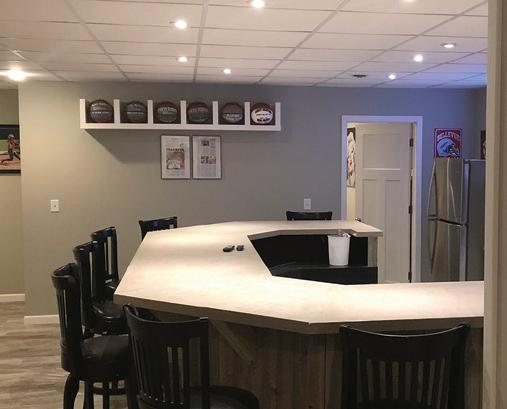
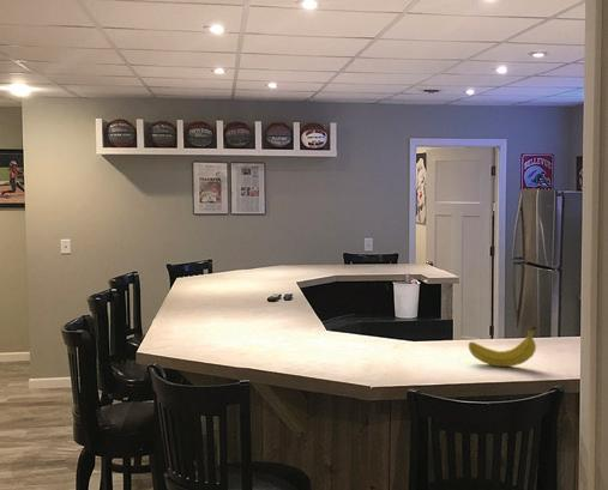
+ fruit (501, 351)
